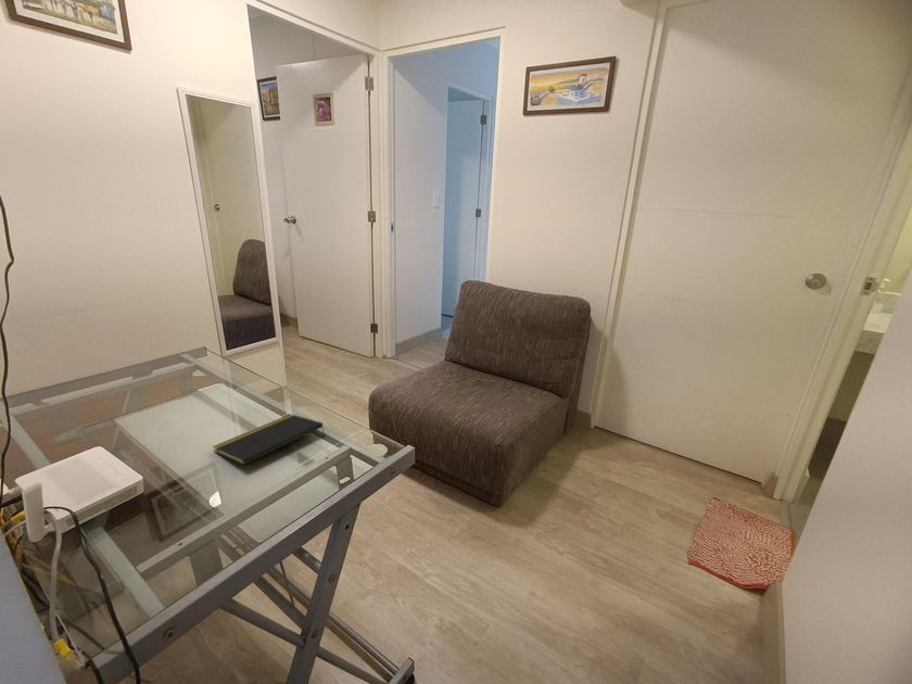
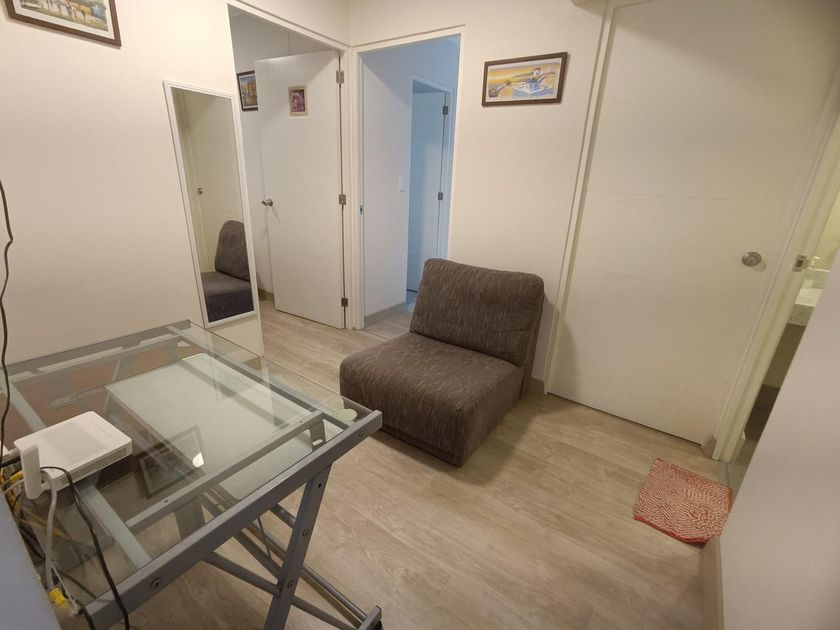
- notepad (269, 436)
